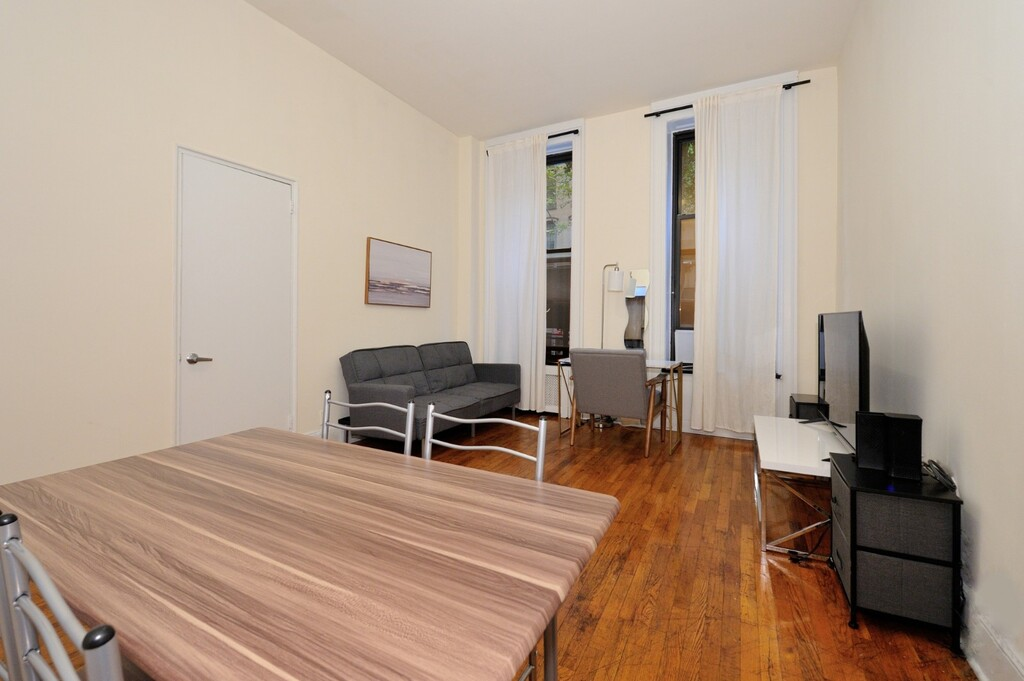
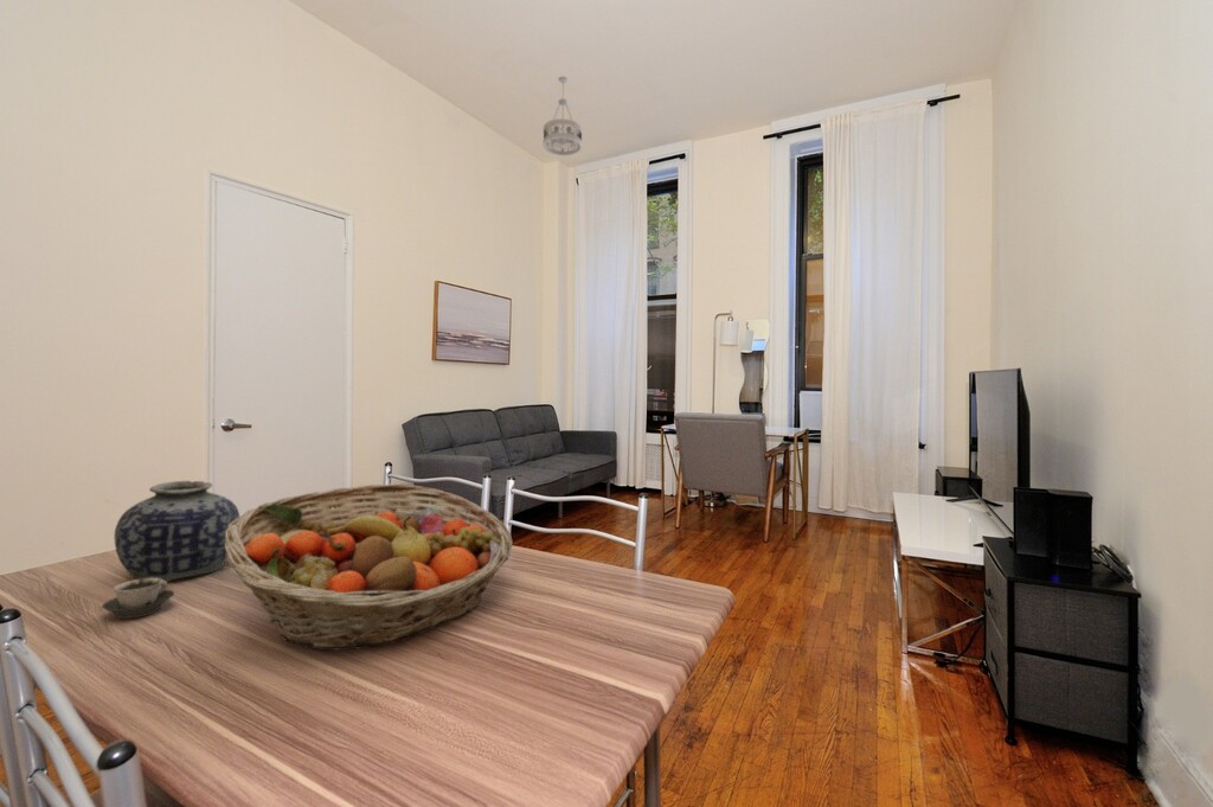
+ cup (139, 597)
+ ceiling light fixture (563, 113)
+ vase (180, 526)
+ fruit basket (384, 552)
